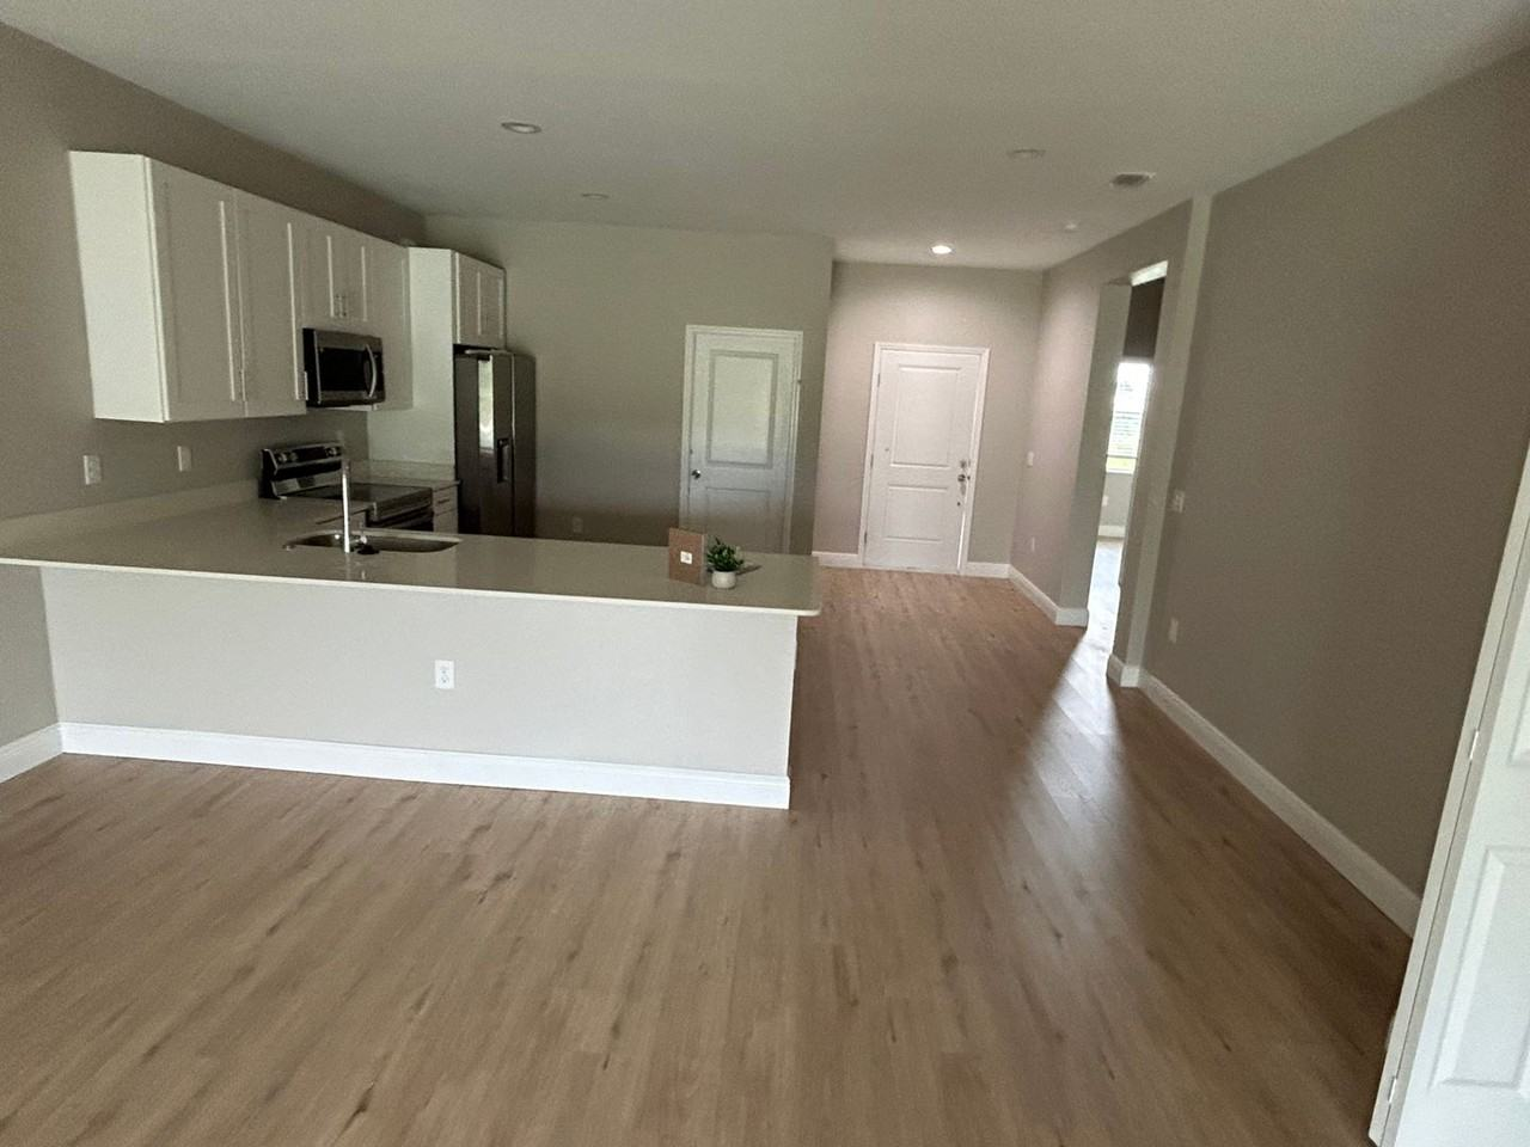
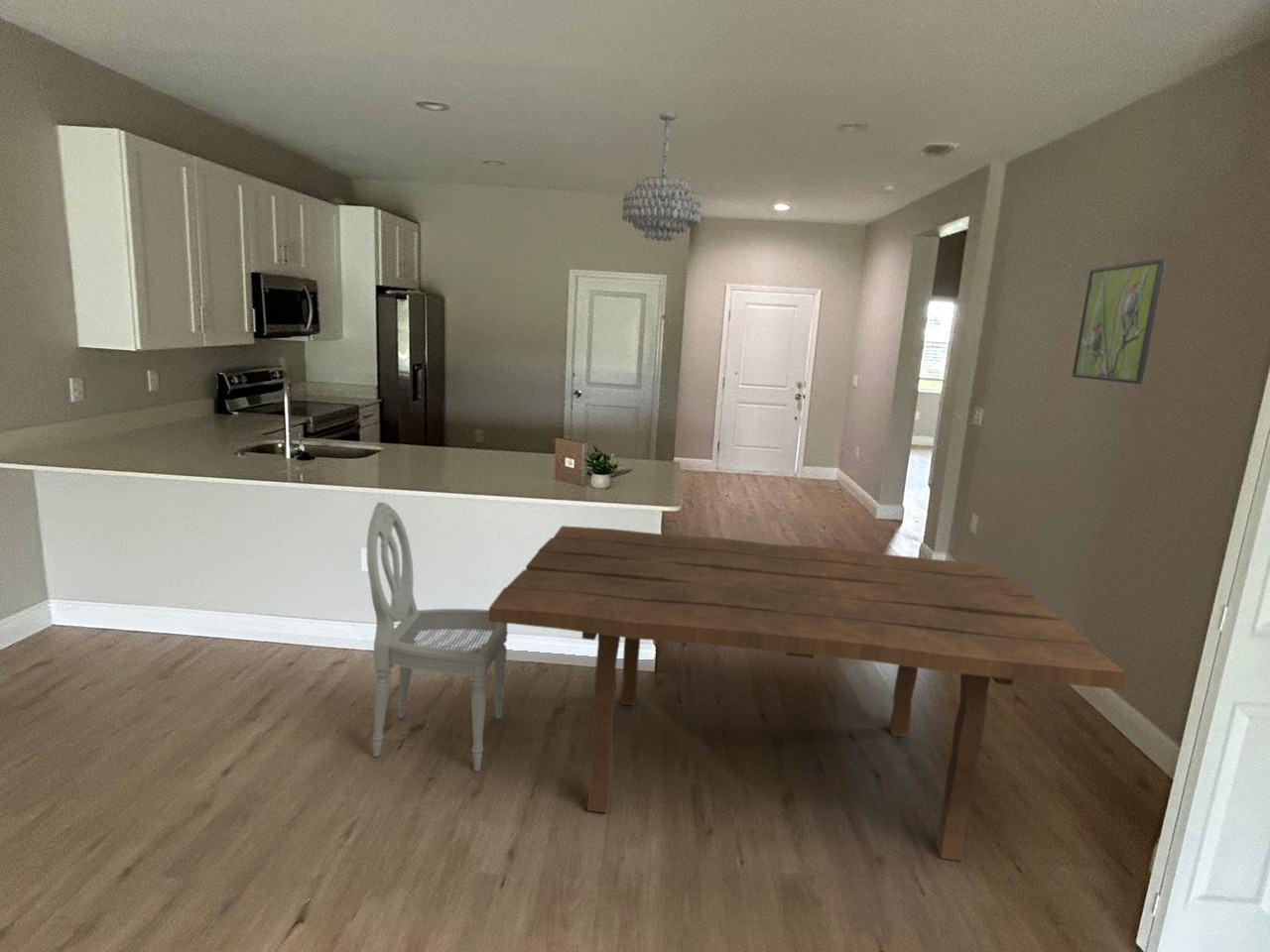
+ chandelier (664, 178)
+ dining table (775, 651)
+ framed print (1114, 322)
+ dining chair (440, 626)
